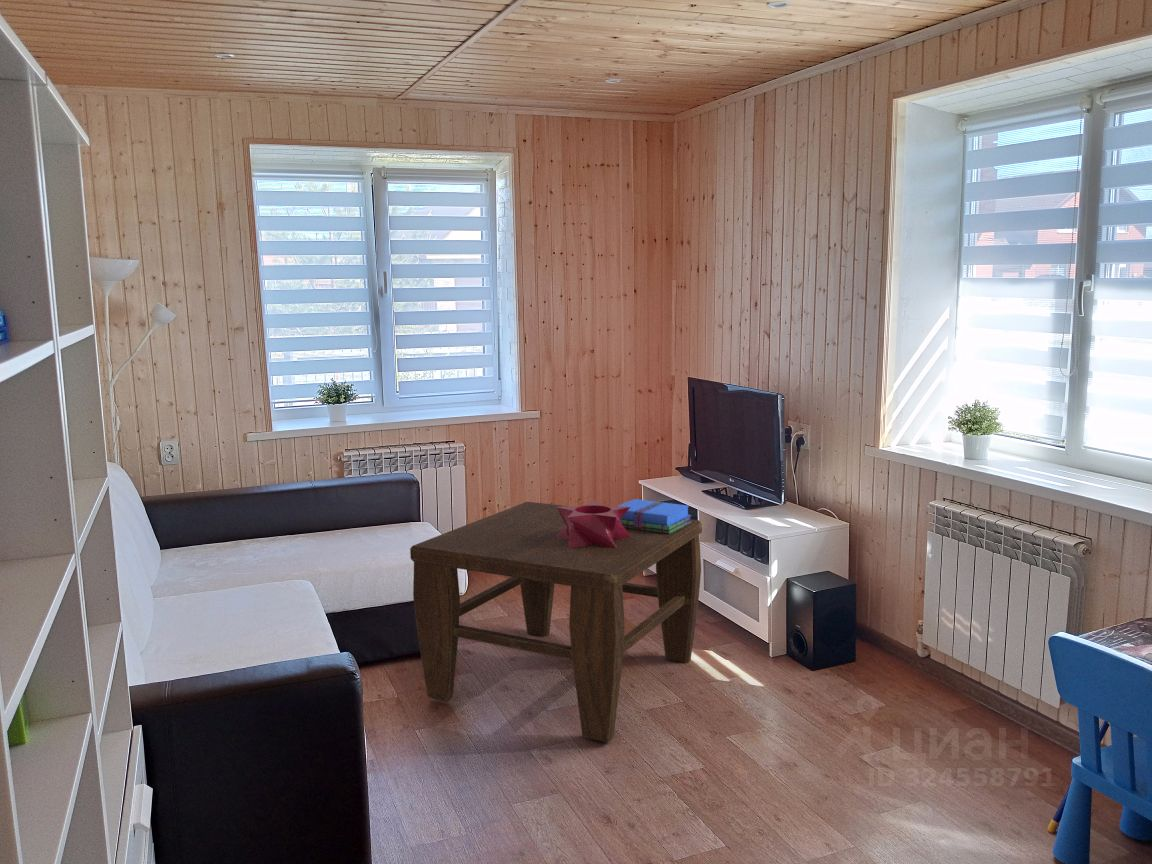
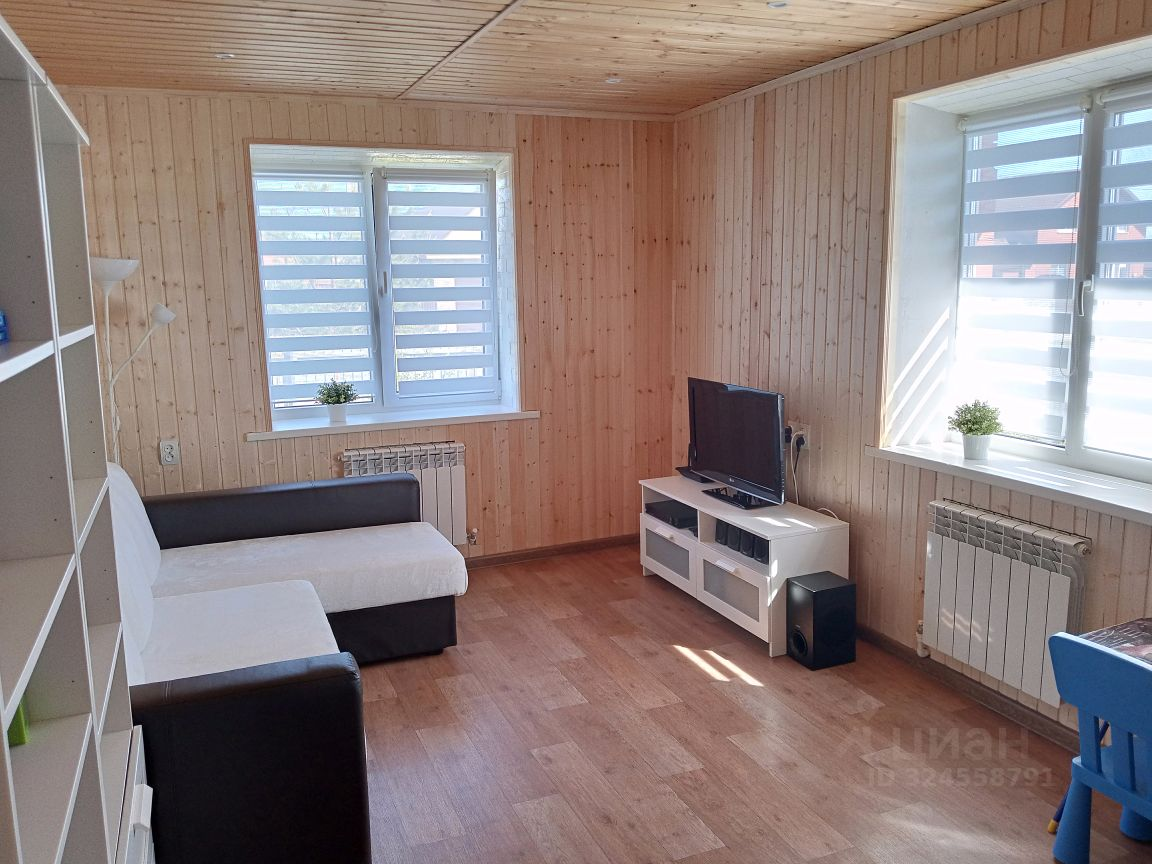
- books (650, 515)
- coffee table (570, 606)
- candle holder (590, 524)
